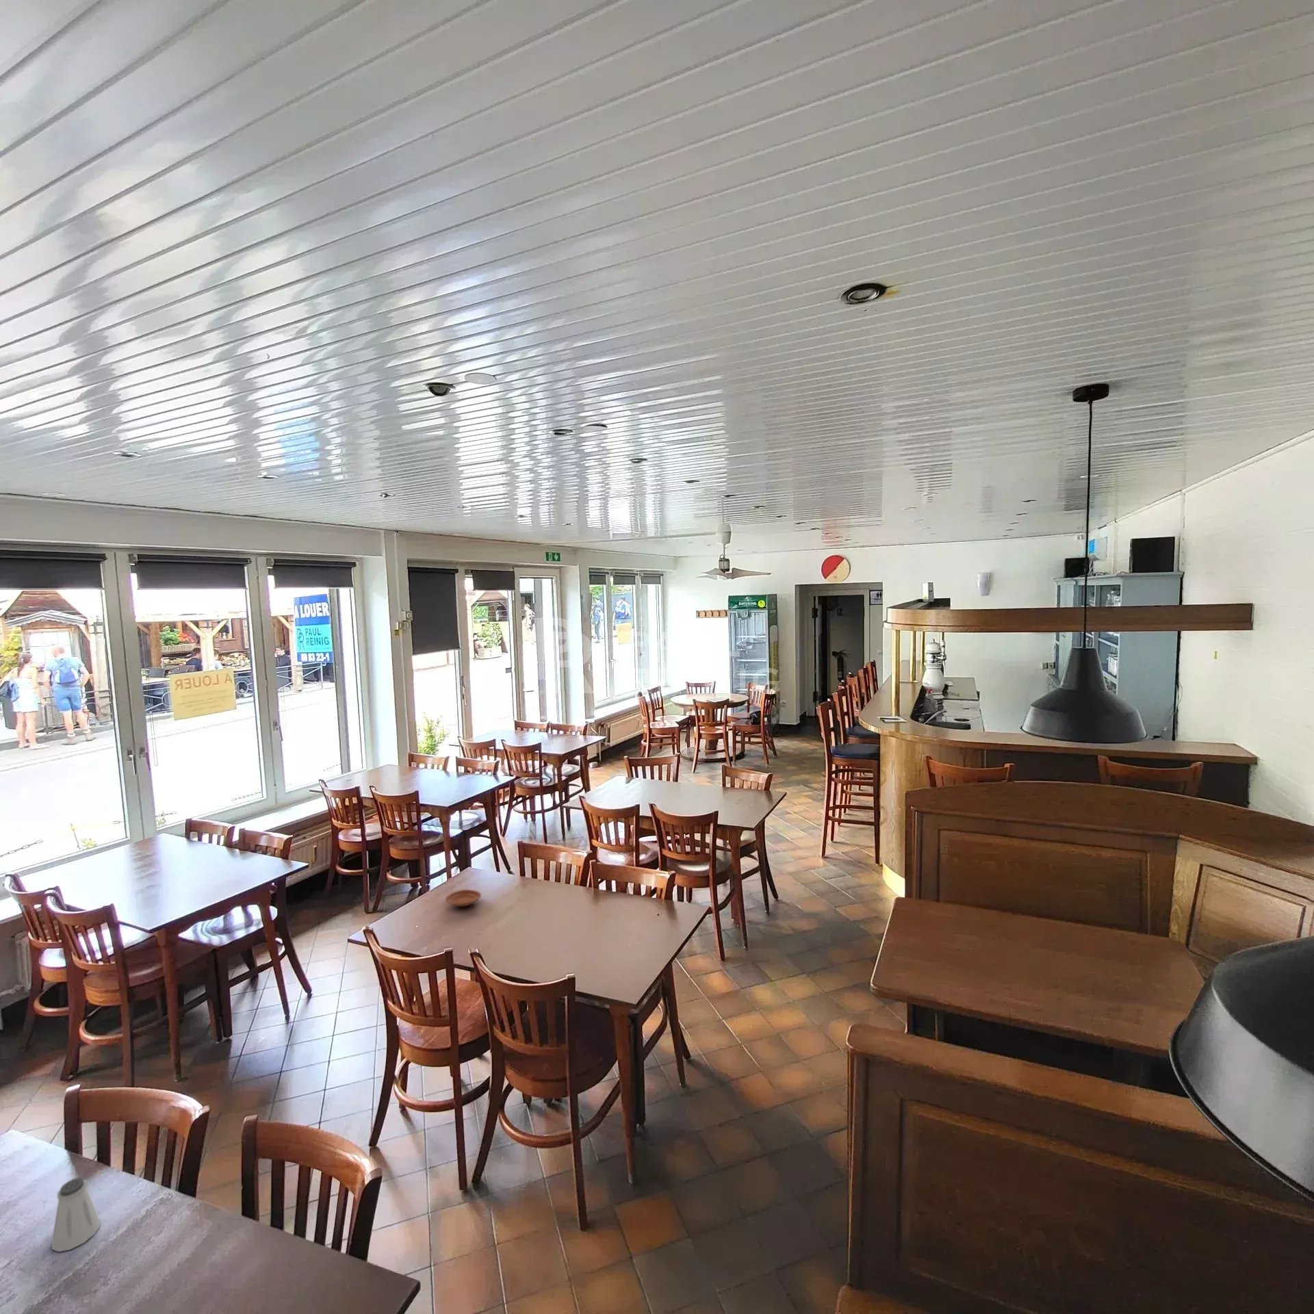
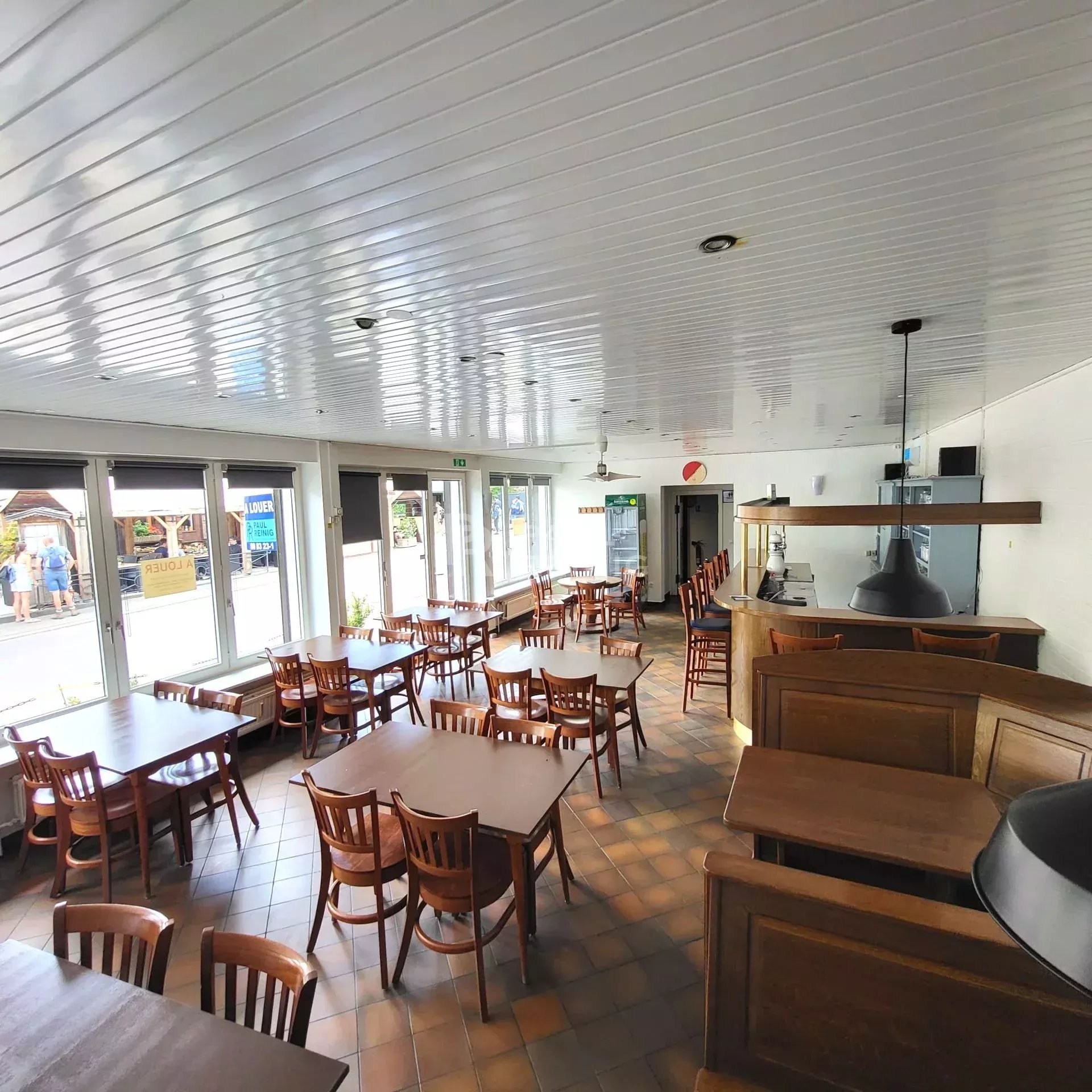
- plate (463, 900)
- saltshaker (73, 1209)
